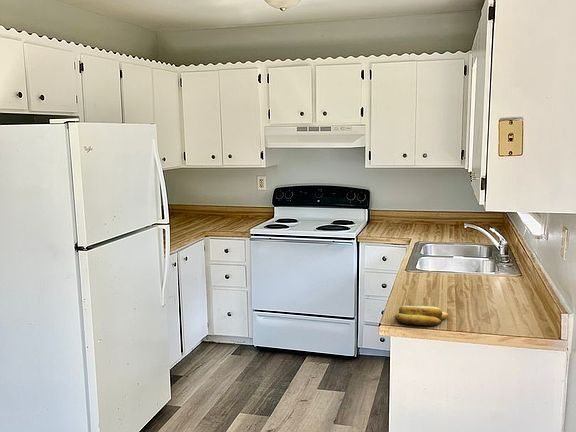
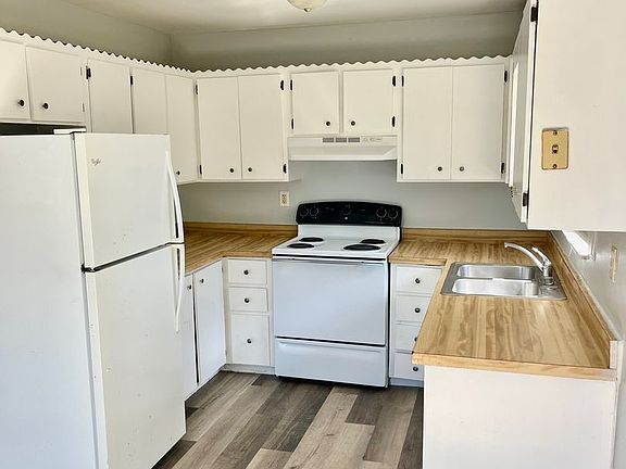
- banana (420, 311)
